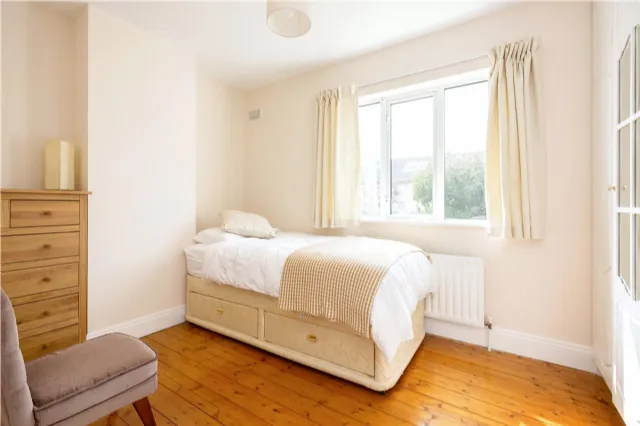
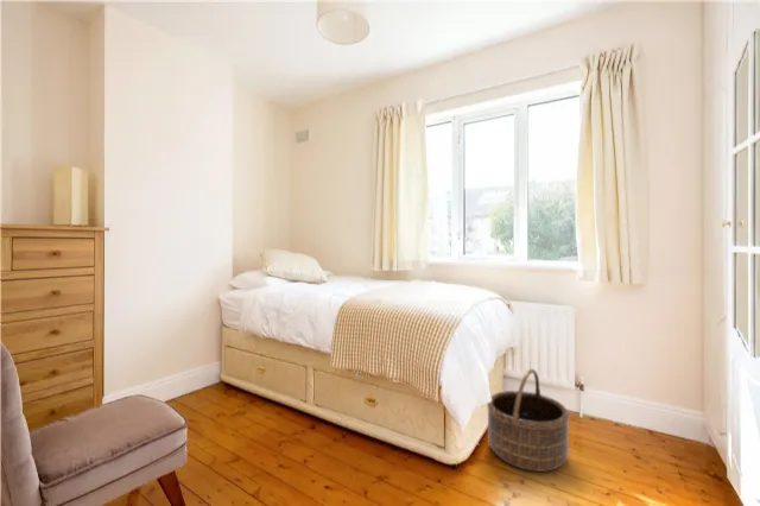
+ basket (526, 411)
